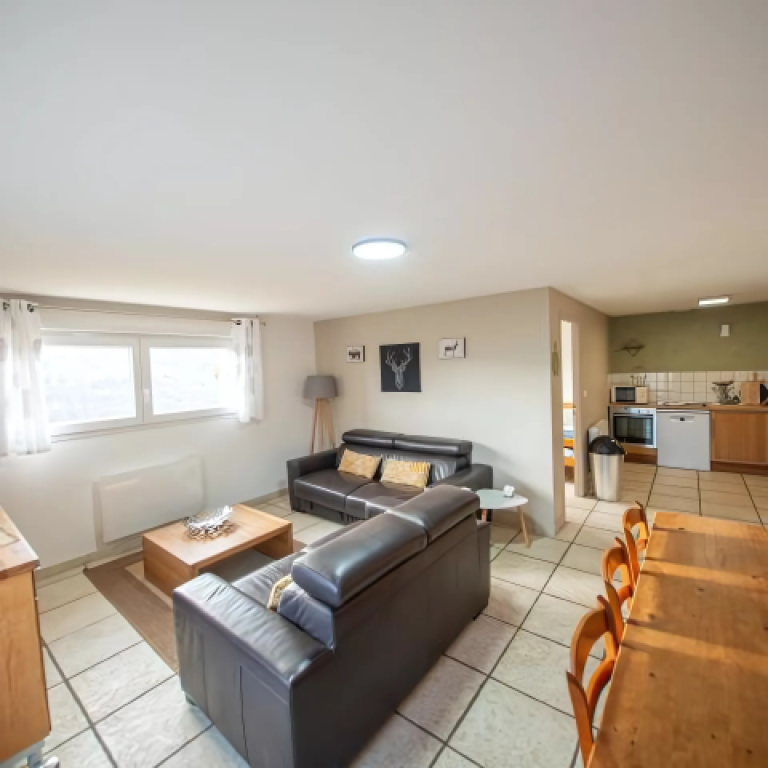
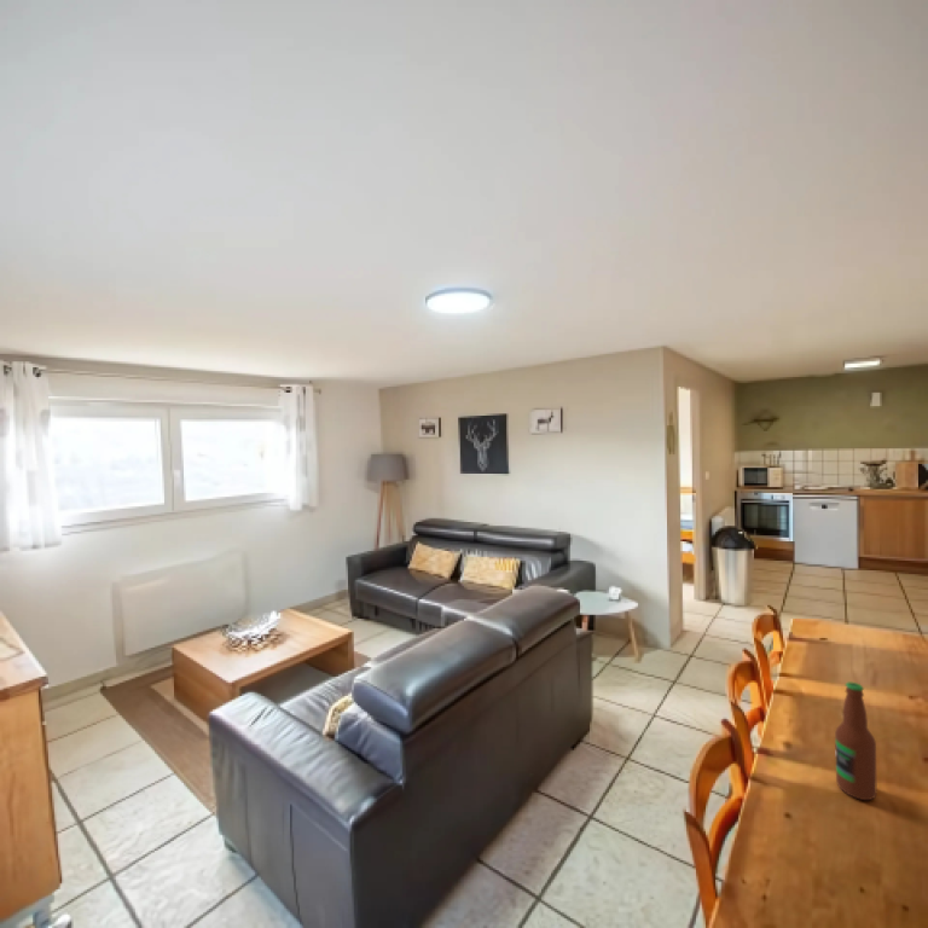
+ bottle (854, 737)
